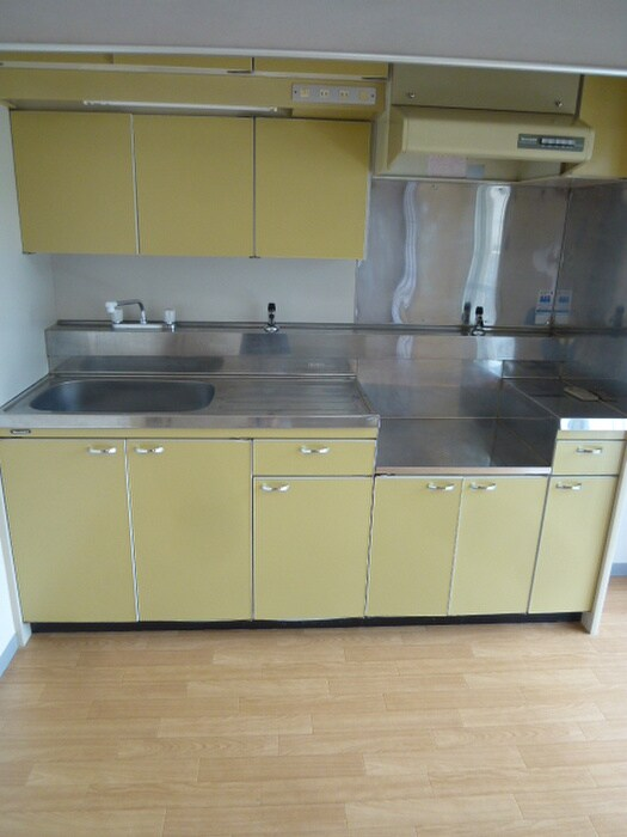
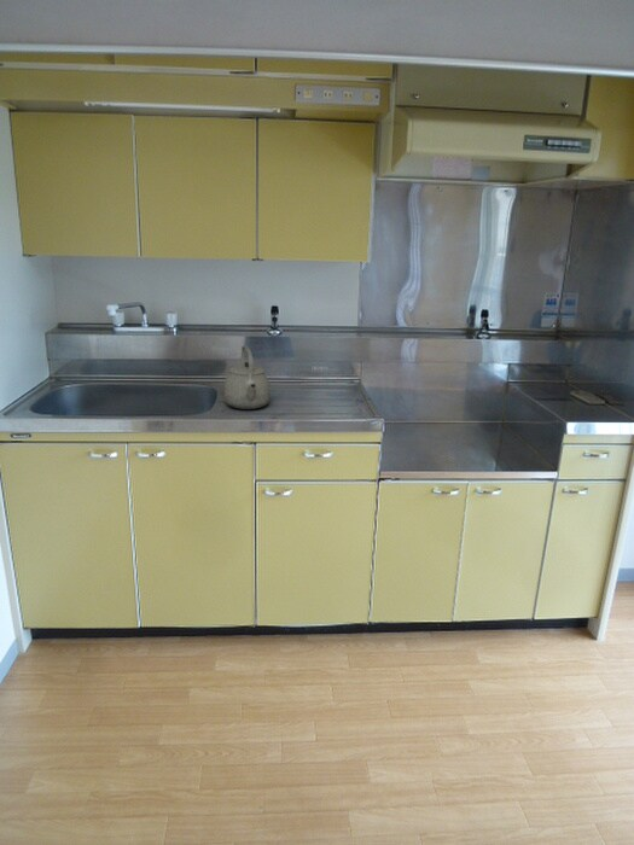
+ tea kettle (248, 379)
